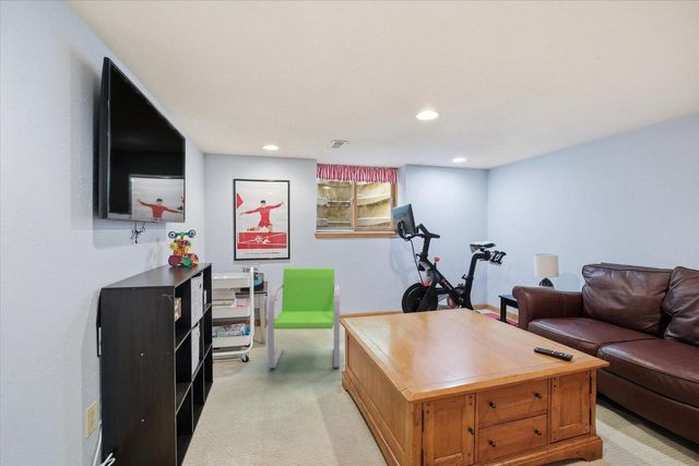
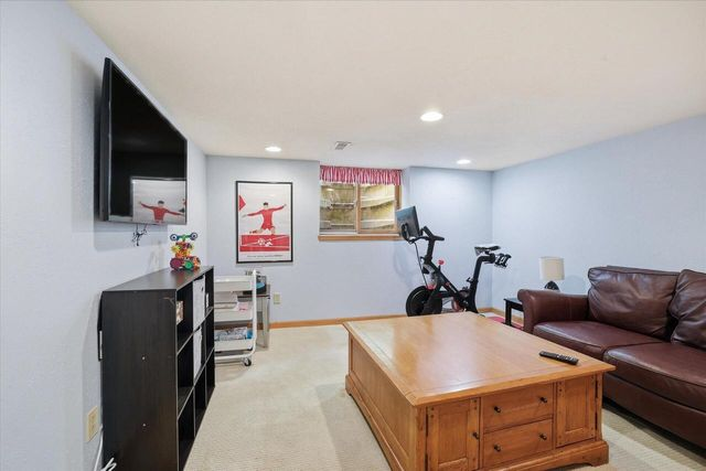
- armchair (306, 315)
